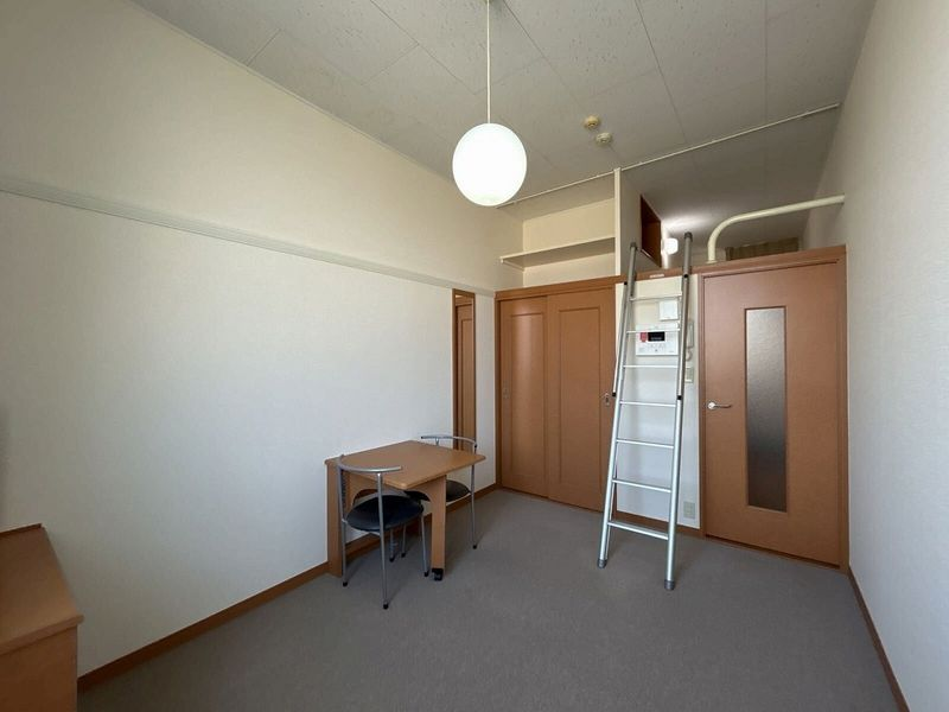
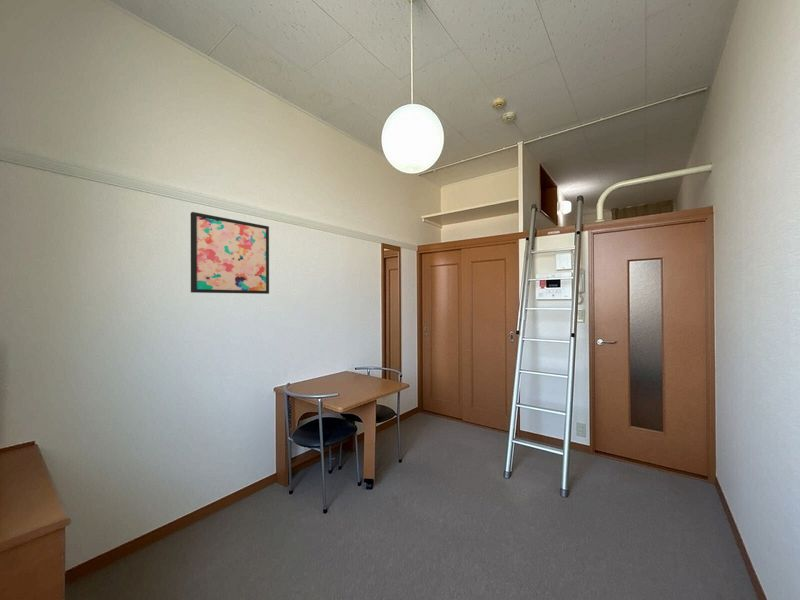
+ wall art (233, 256)
